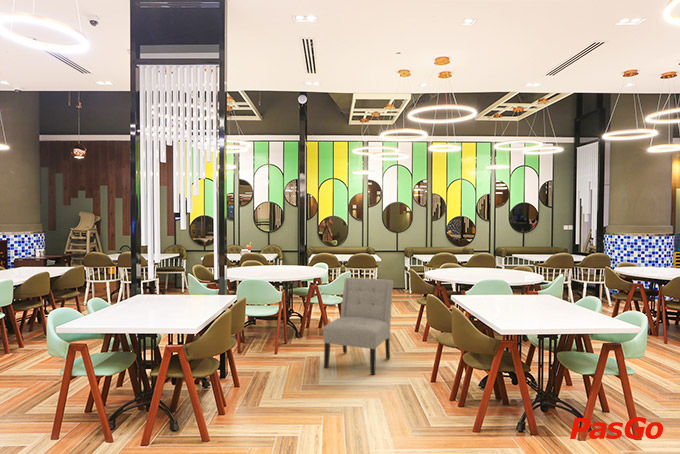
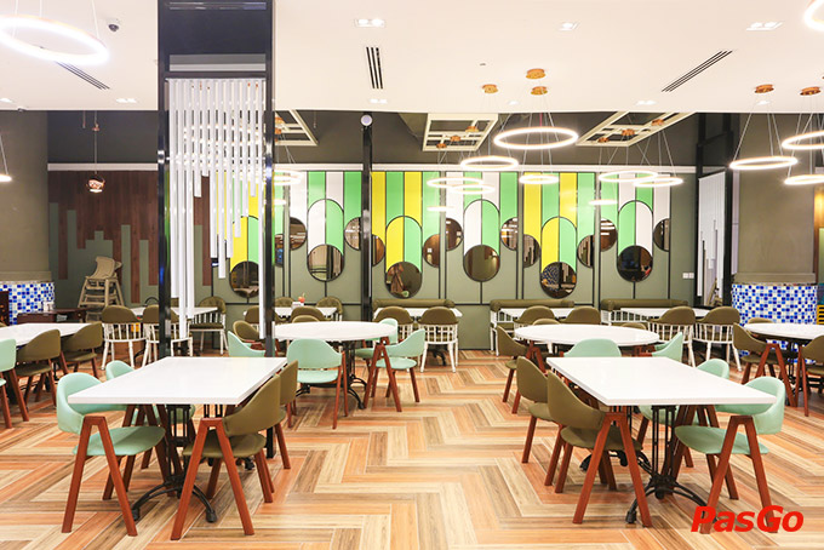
- chair (359, 321)
